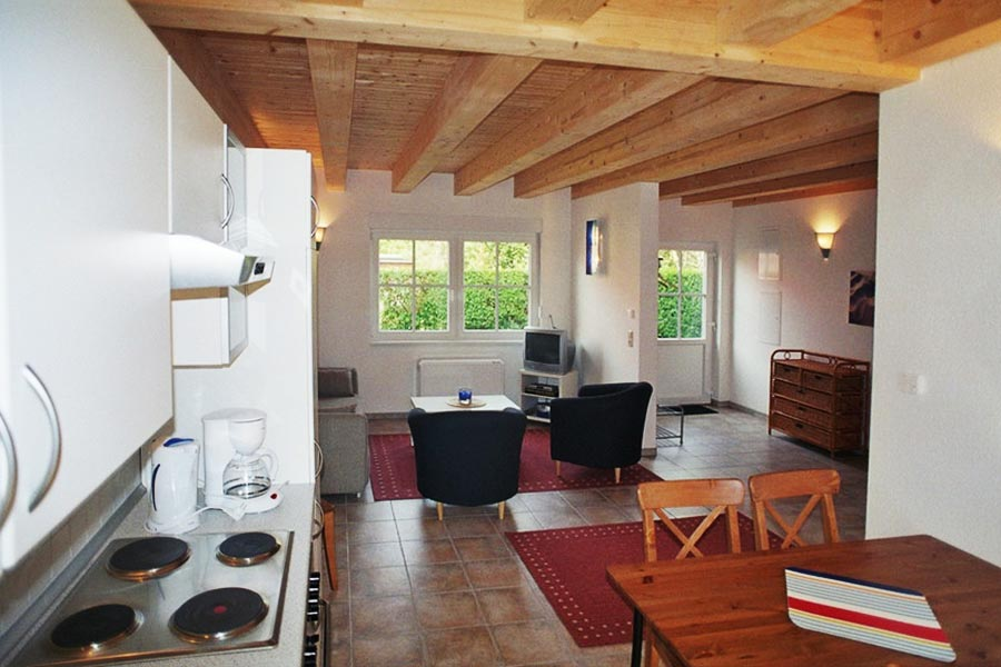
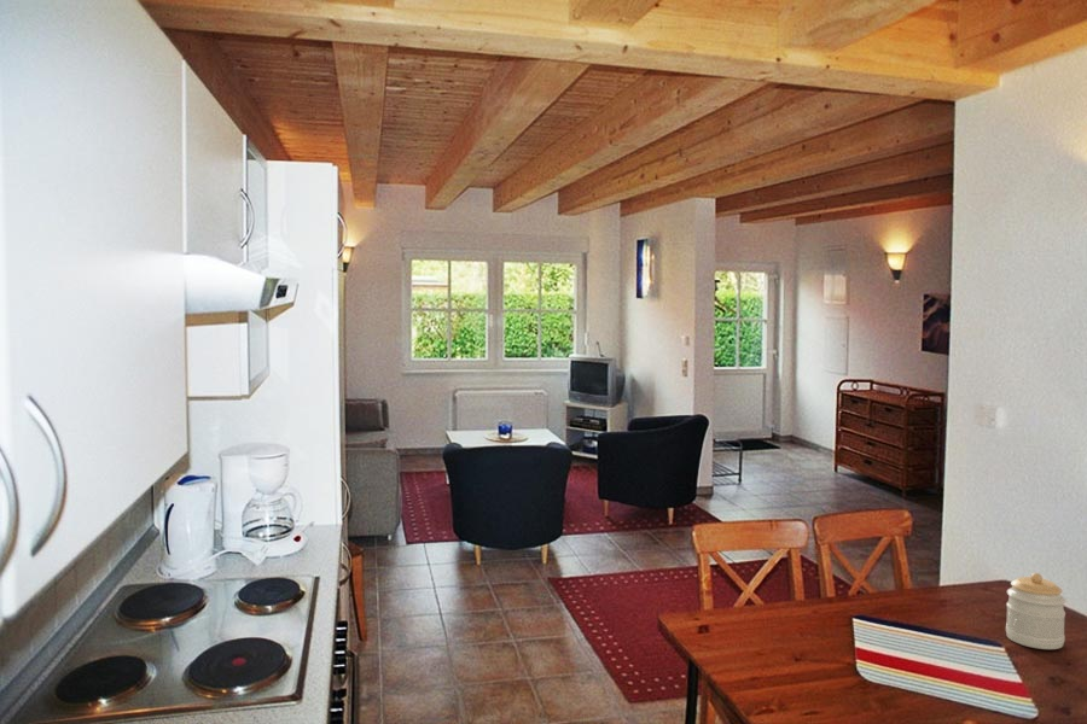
+ jar (1035, 607)
